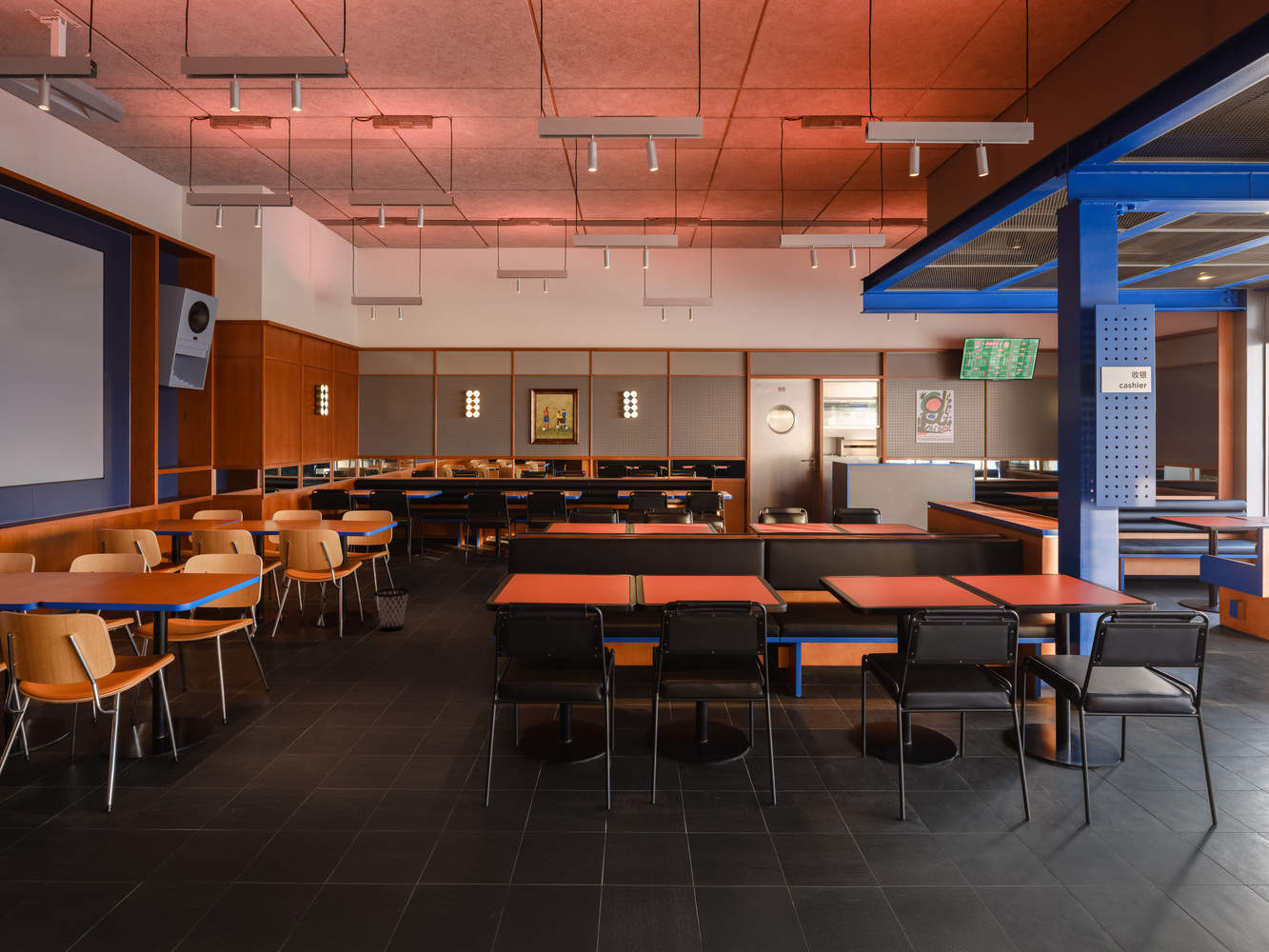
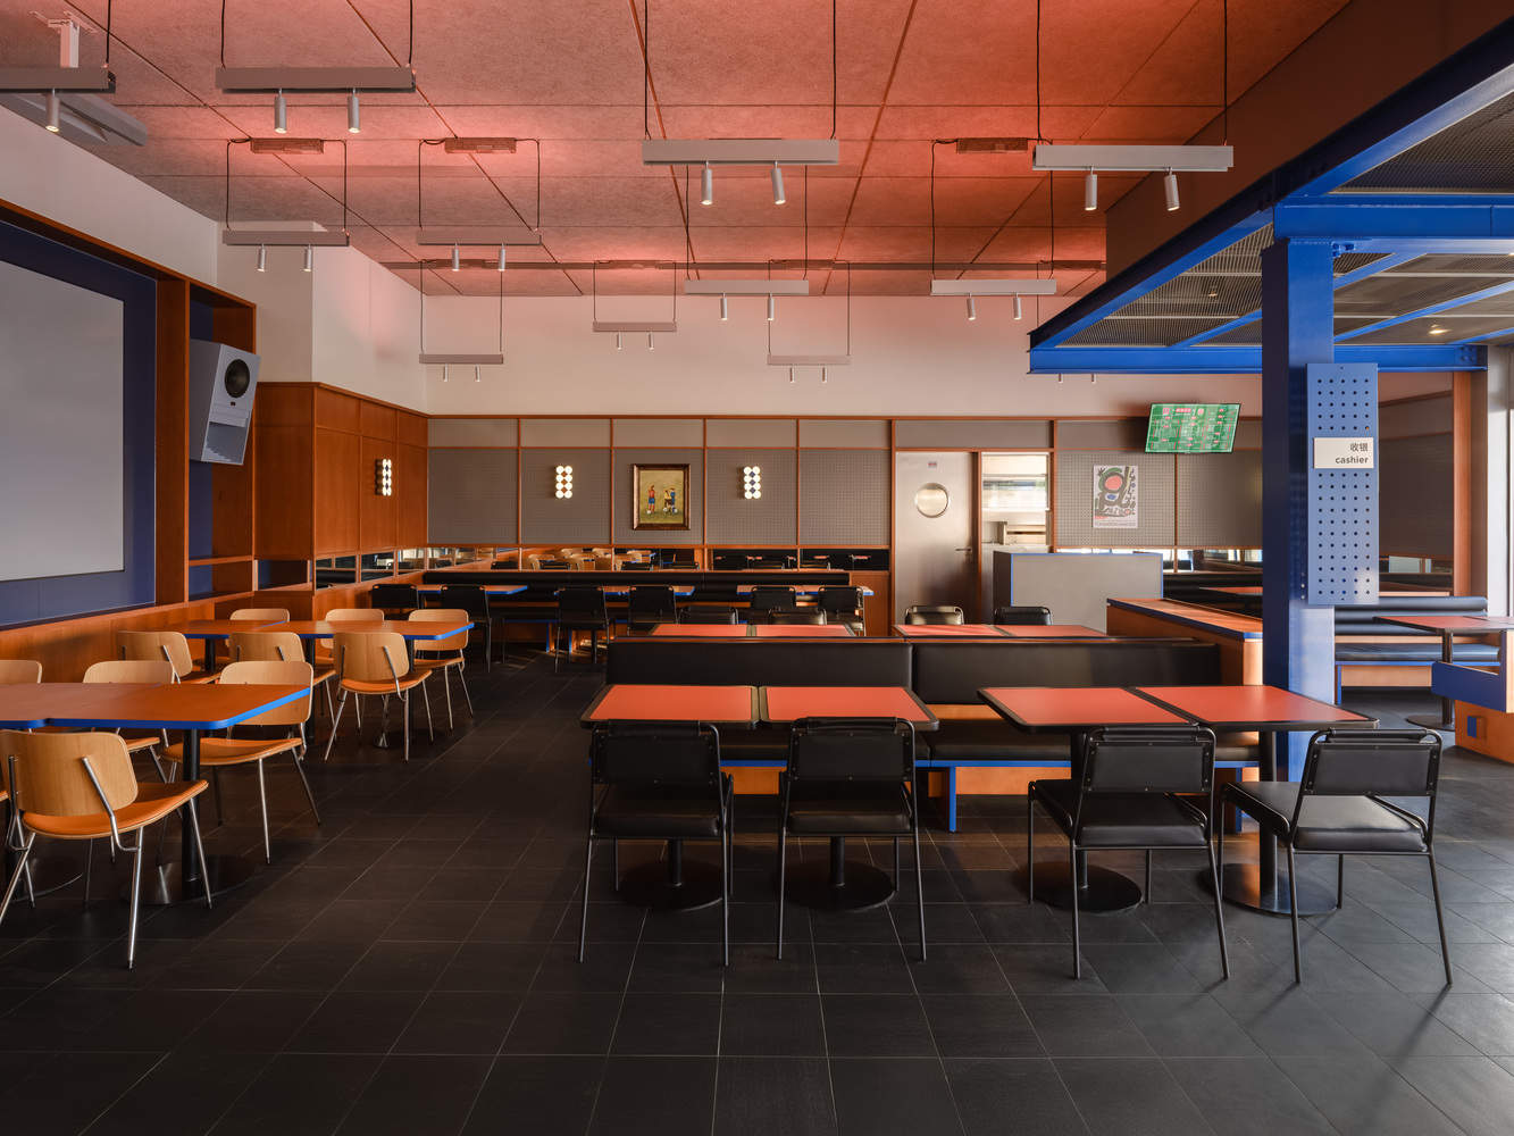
- wastebasket (391, 609)
